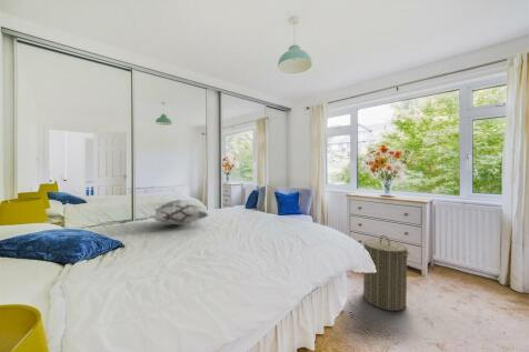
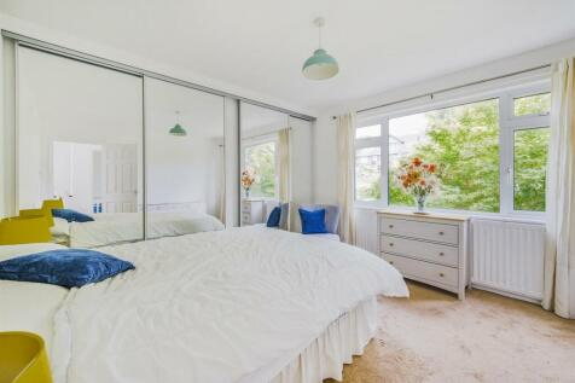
- laundry hamper (383, 268)
- decorative pillow (180, 212)
